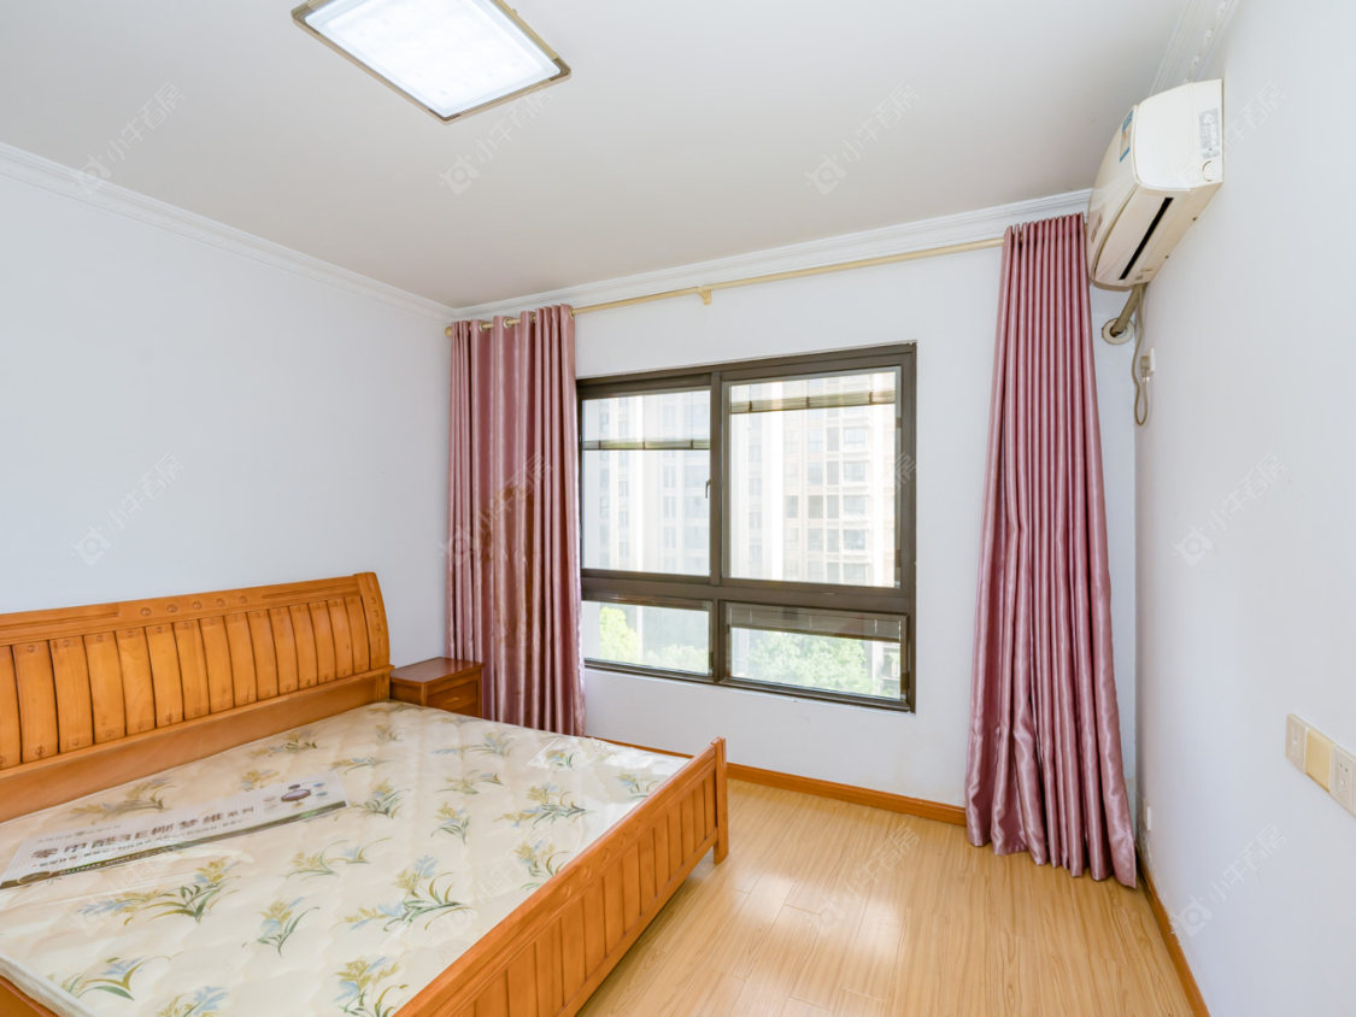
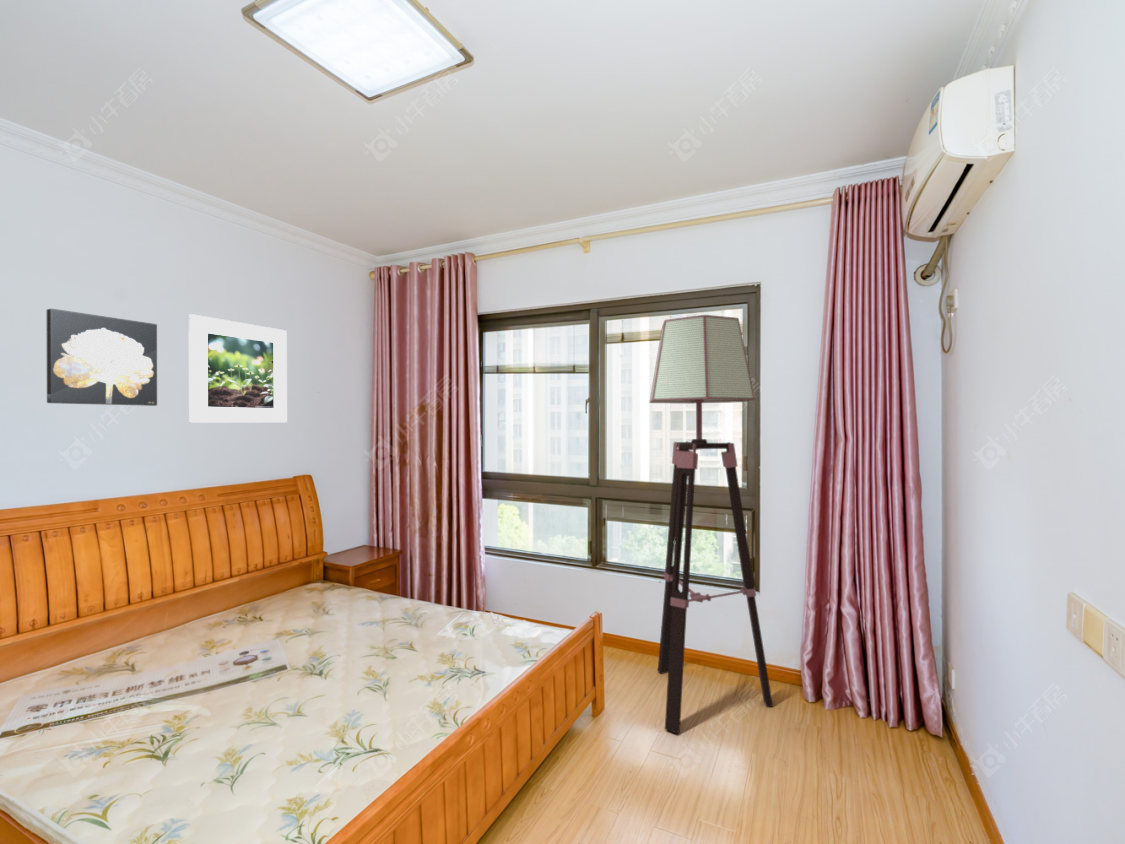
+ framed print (241, 372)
+ floor lamp (692, 511)
+ wall art (105, 360)
